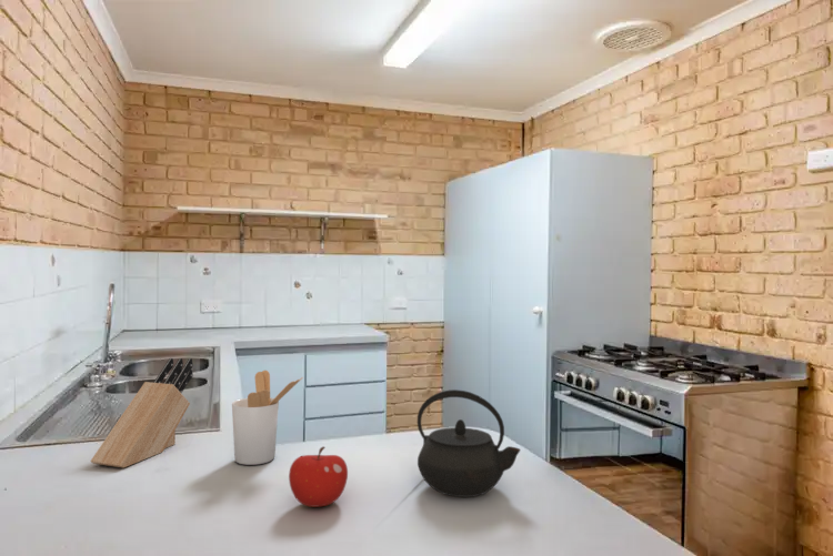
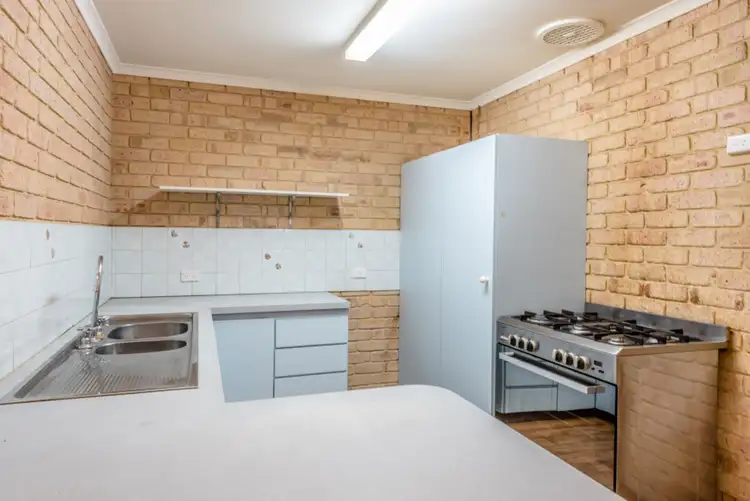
- kettle (466, 439)
- utensil holder (267, 416)
- knife block (149, 406)
- fruit (318, 475)
